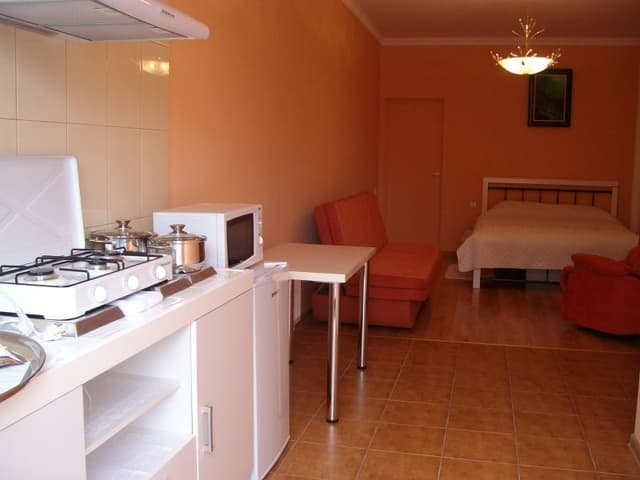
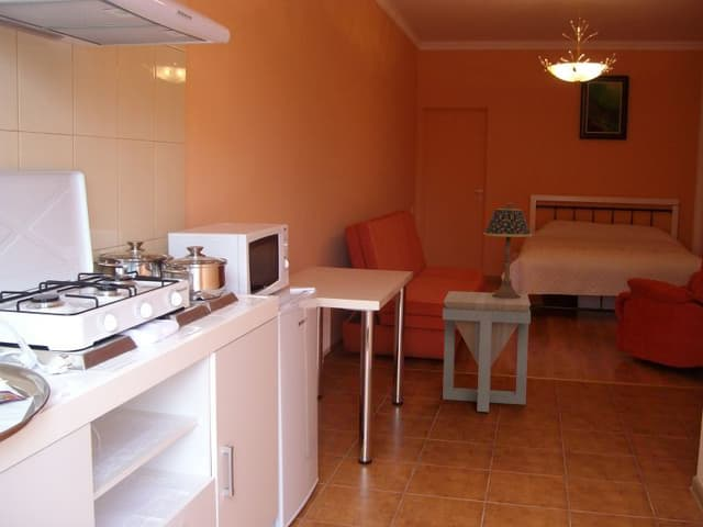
+ side table (486, 349)
+ table lamp (506, 249)
